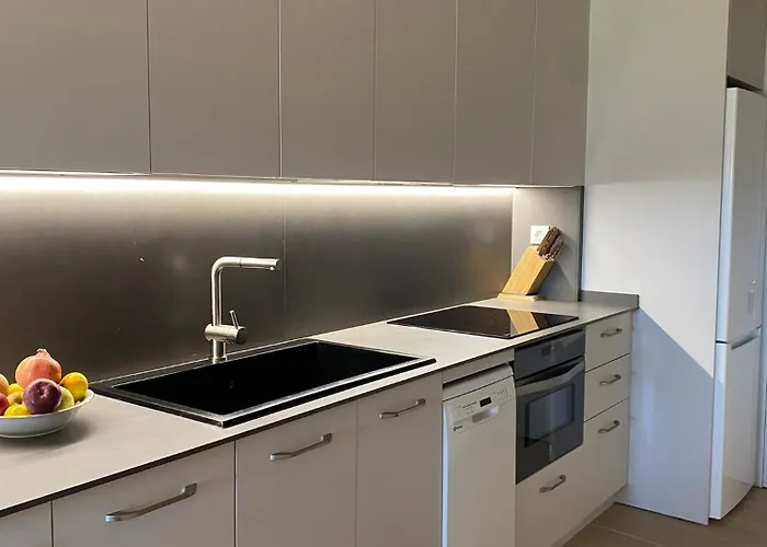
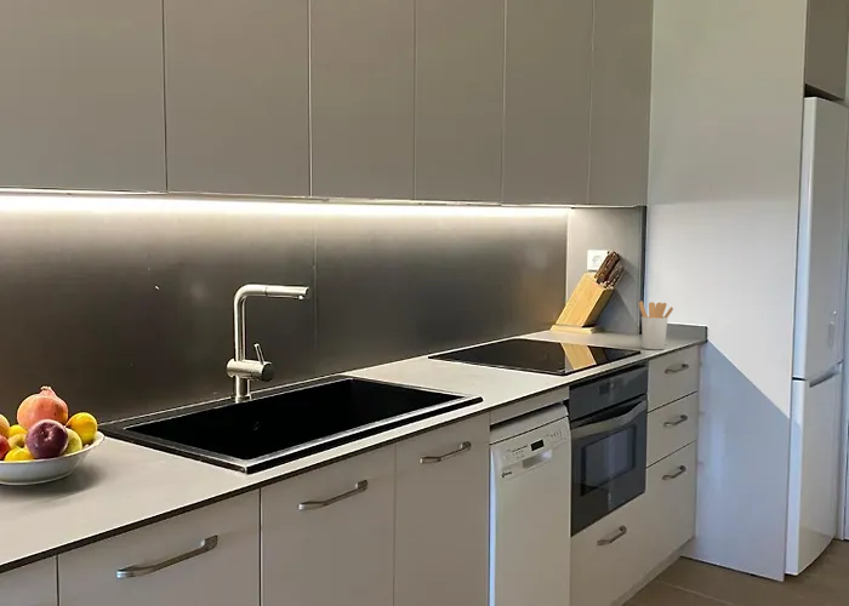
+ utensil holder (655, 324)
